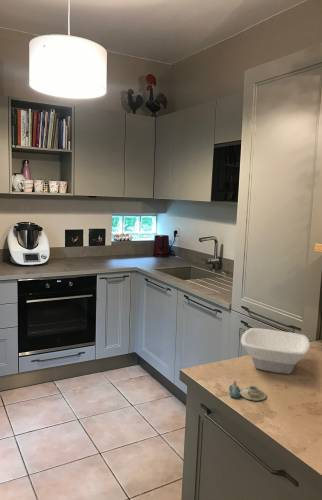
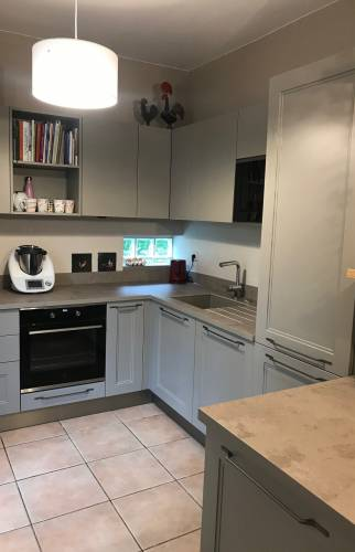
- bowl (274, 352)
- salt and pepper shaker set (247, 389)
